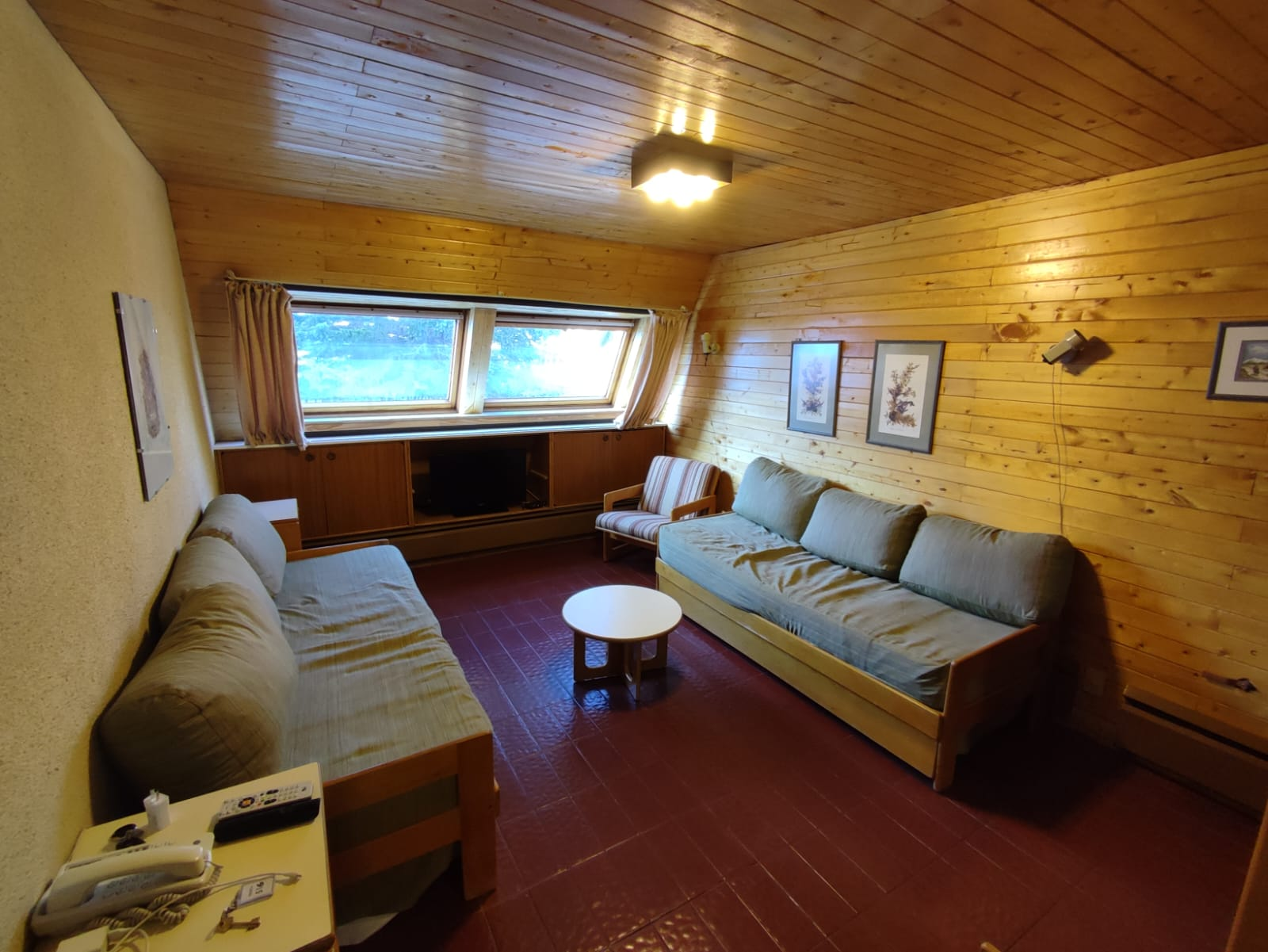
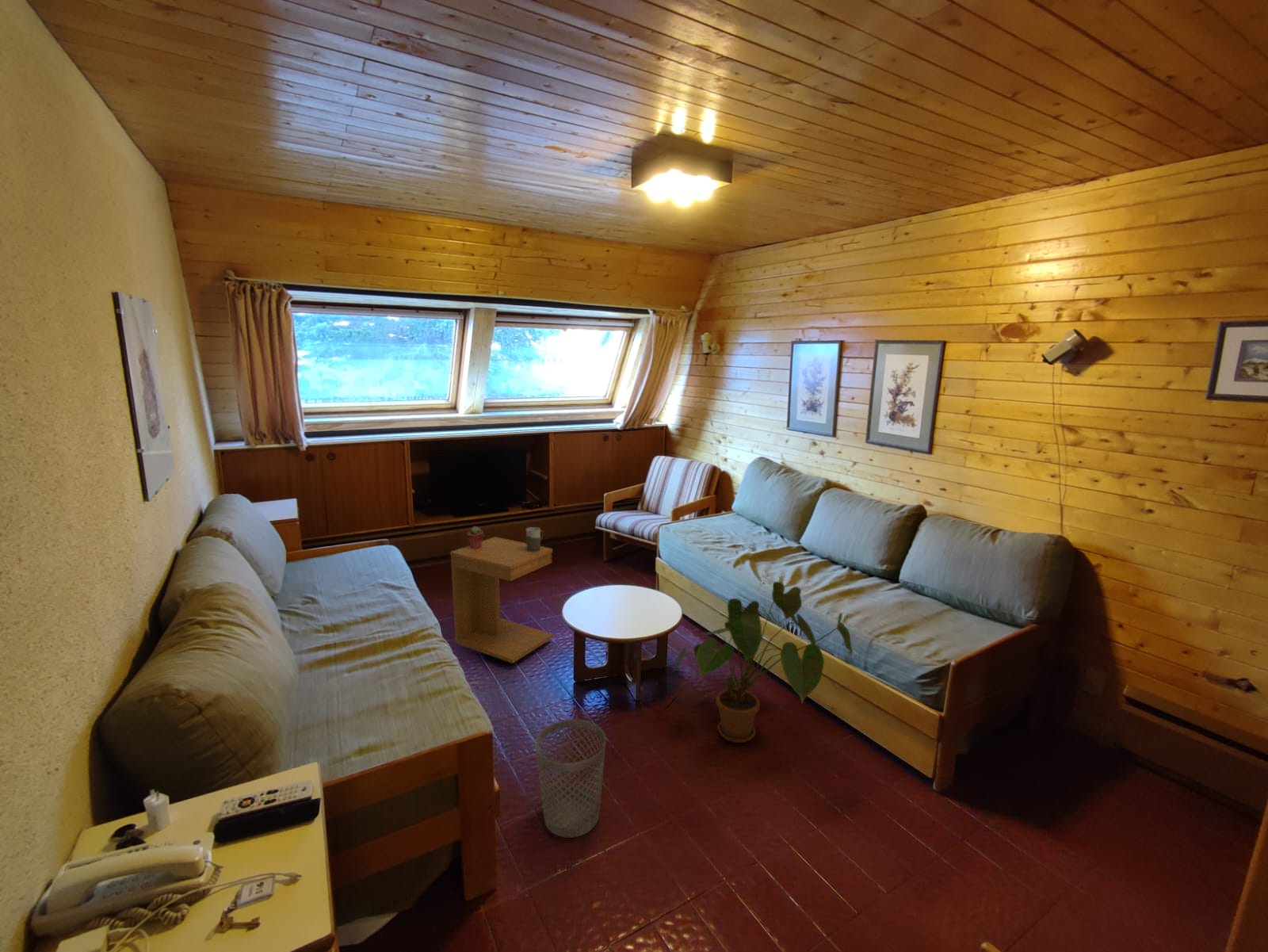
+ mug (536, 538)
+ wastebasket (571, 778)
+ side table (499, 598)
+ house plant (762, 665)
+ potted succulent (475, 536)
